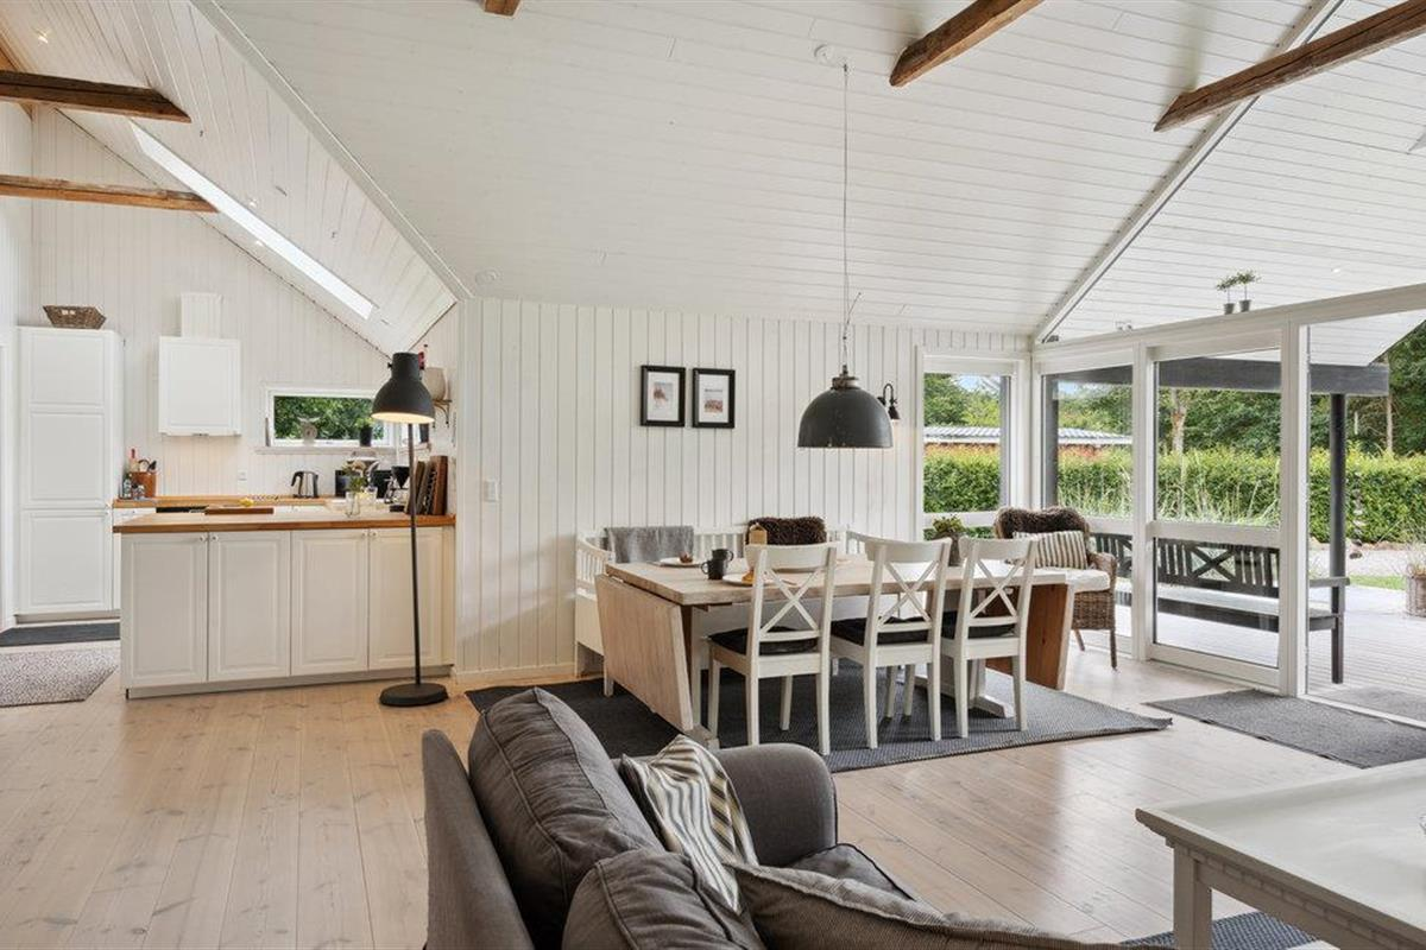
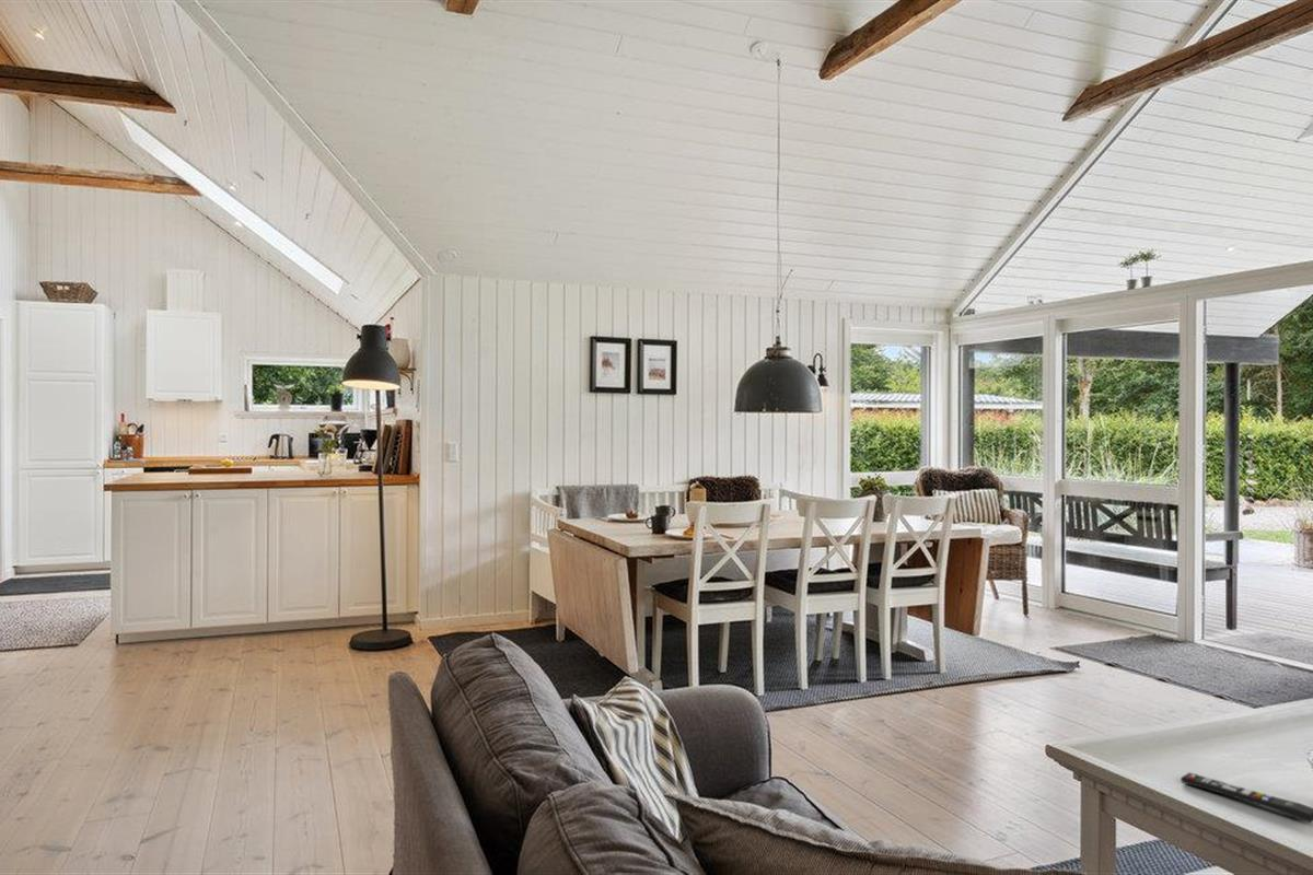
+ remote control (1246, 795)
